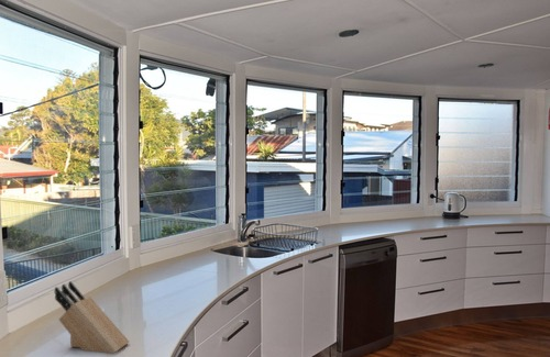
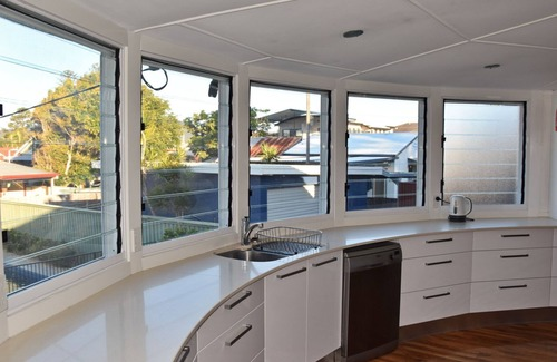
- knife block (89, 315)
